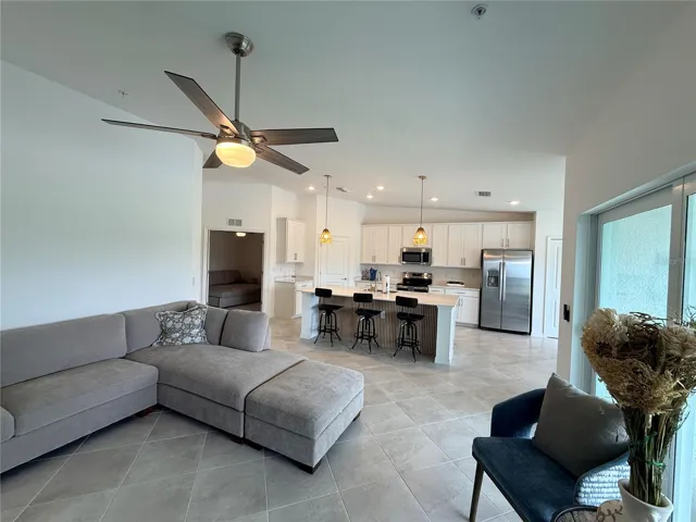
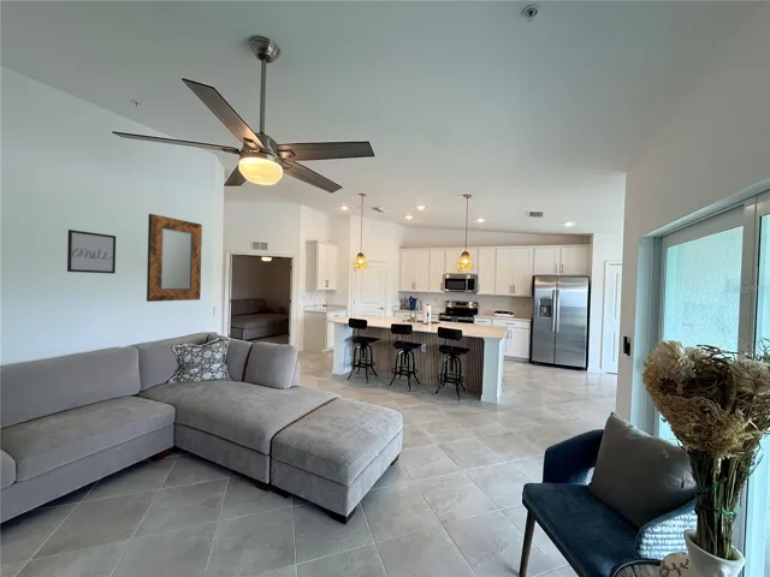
+ home mirror (176, 260)
+ wall art (93, 252)
